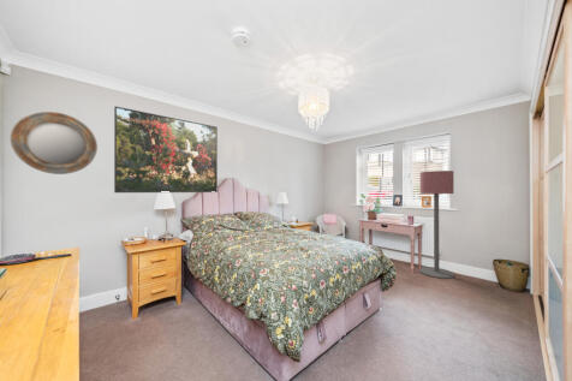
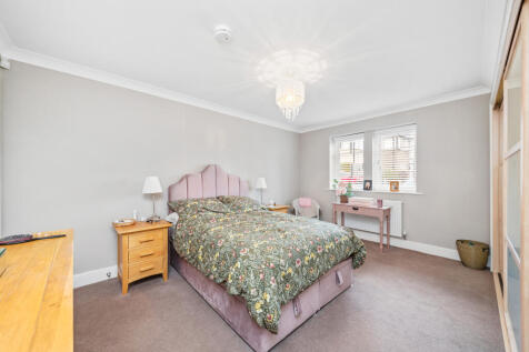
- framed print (172, 155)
- home mirror (58, 143)
- floor lamp (436, 222)
